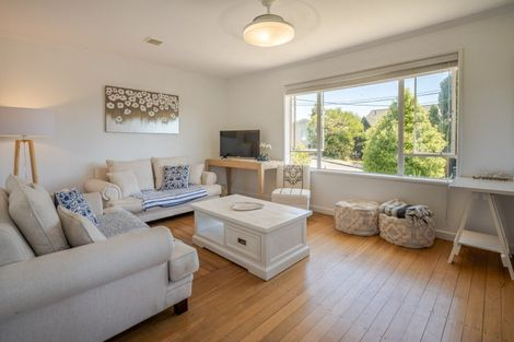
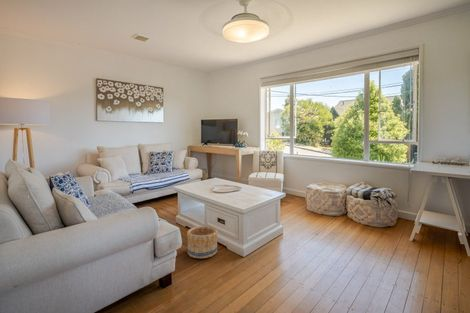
+ basket (202, 241)
